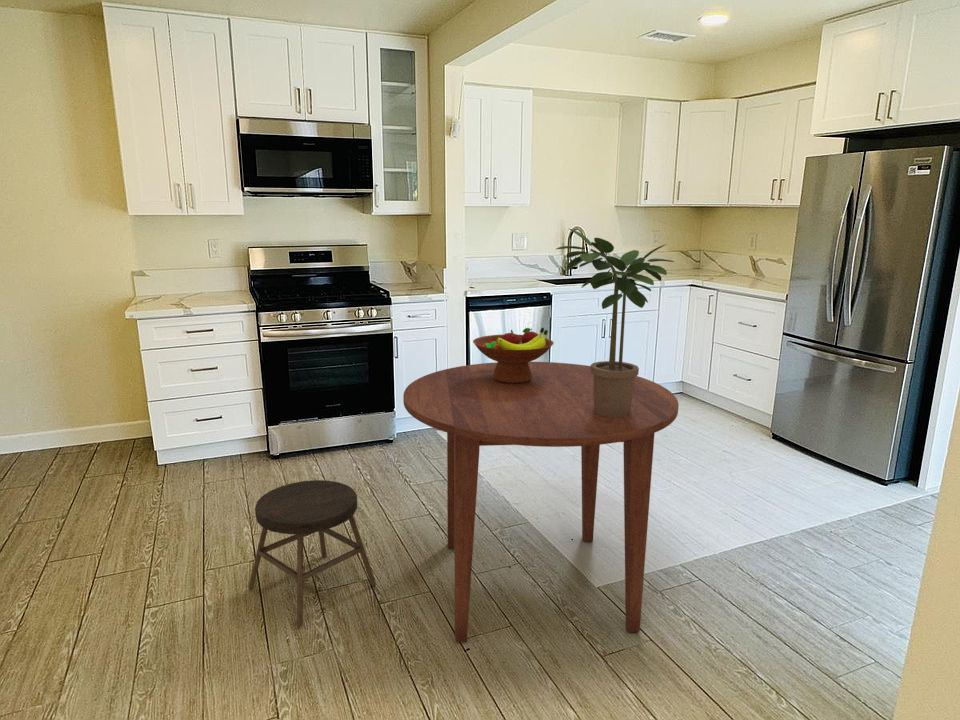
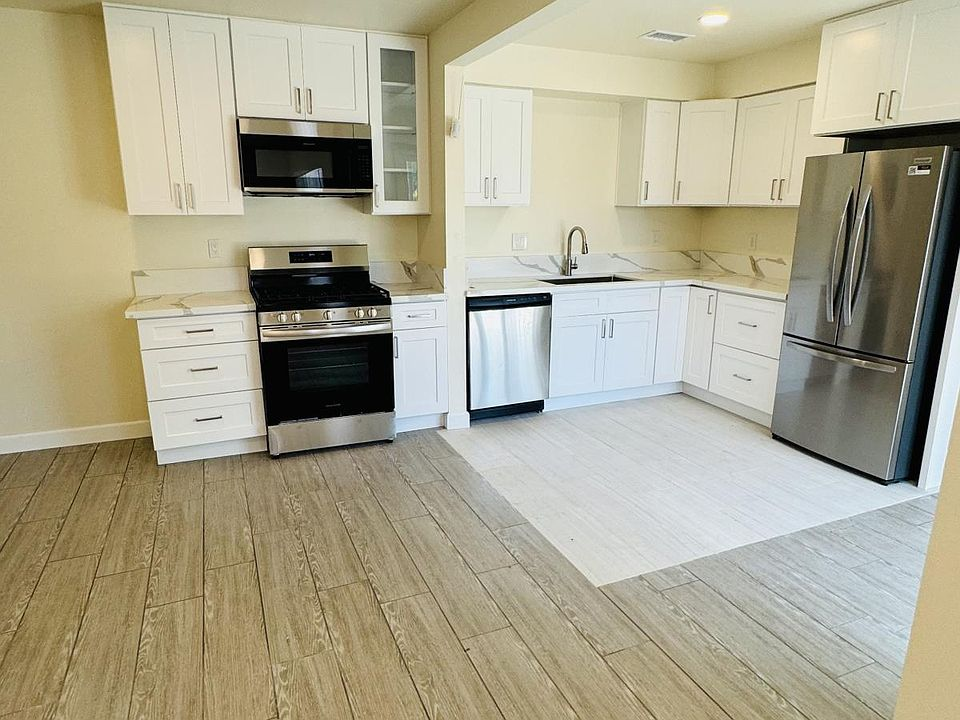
- fruit bowl (512, 352)
- stool (302, 545)
- dining table (541, 446)
- potted plant (616, 324)
